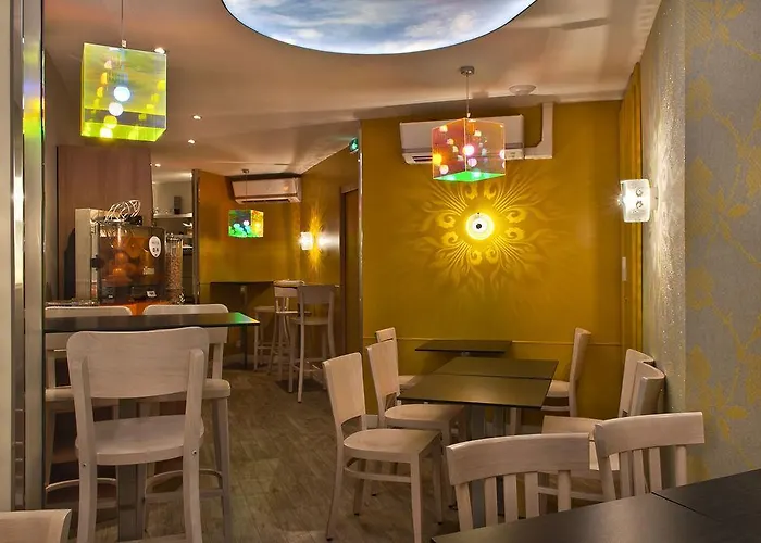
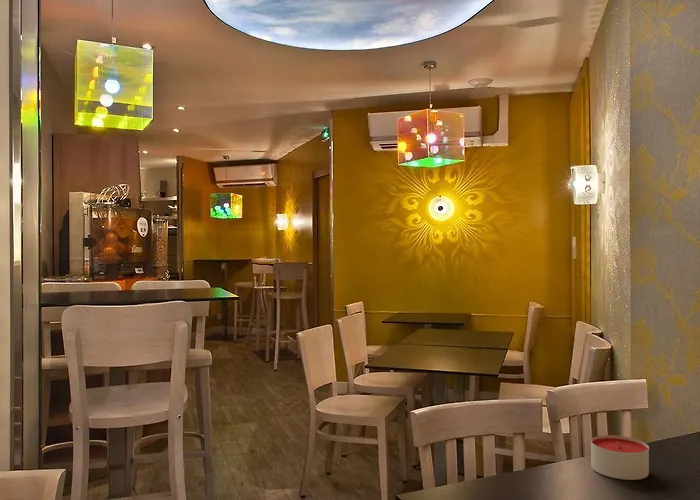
+ candle (619, 455)
